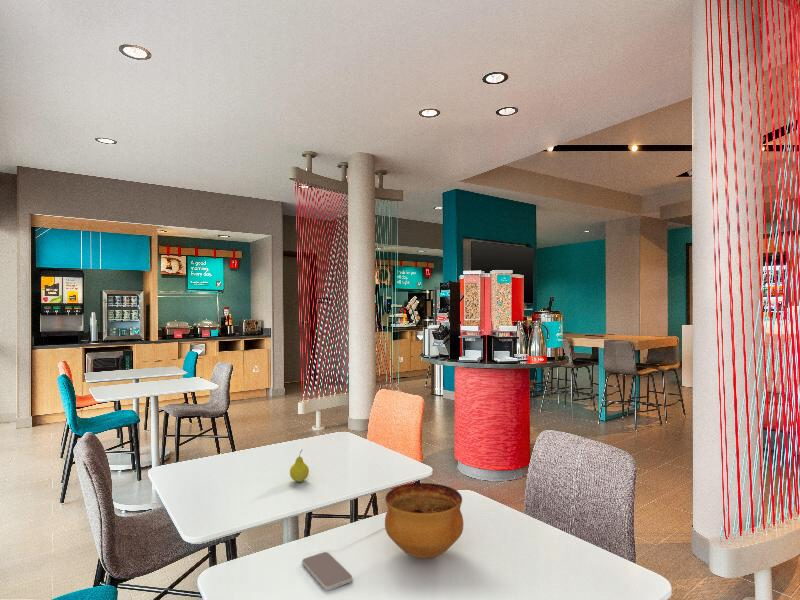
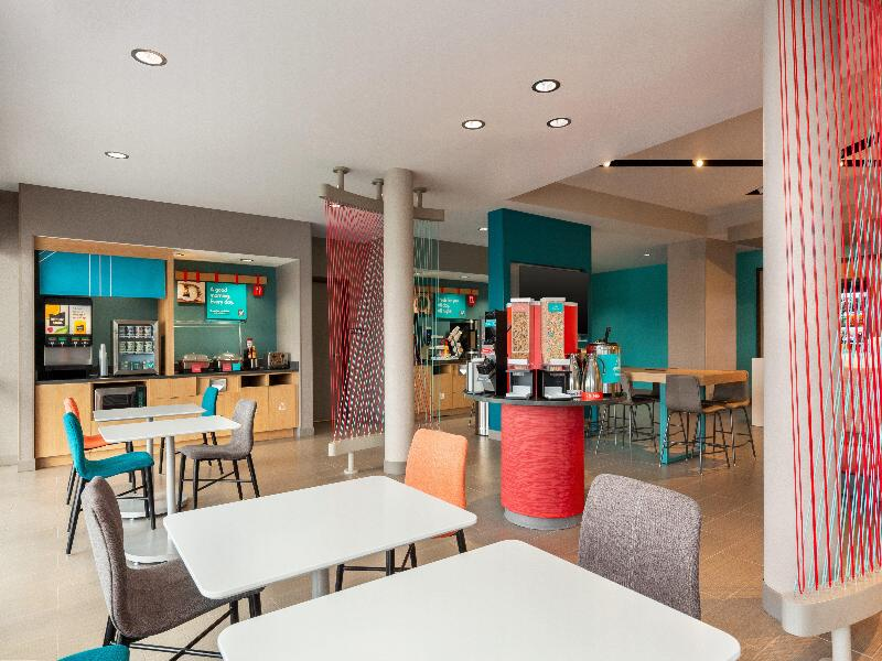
- bowl (424, 525)
- smartphone (326, 569)
- fruit (299, 464)
